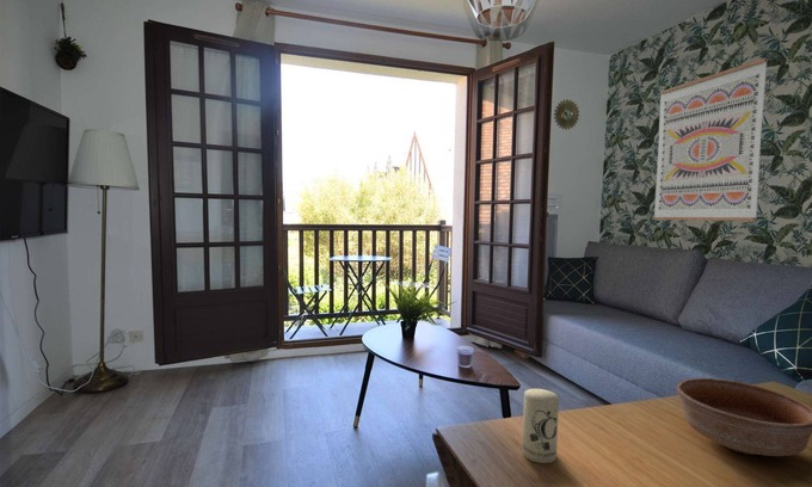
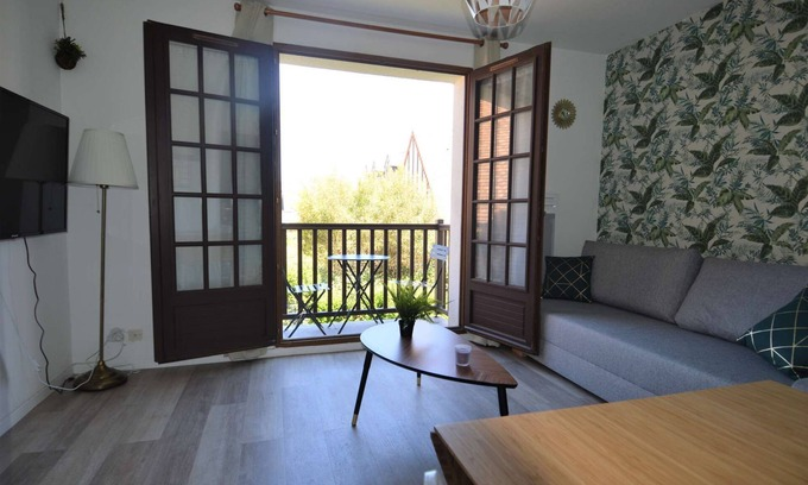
- wall art (703, 149)
- bowl (739, 420)
- candle (540, 424)
